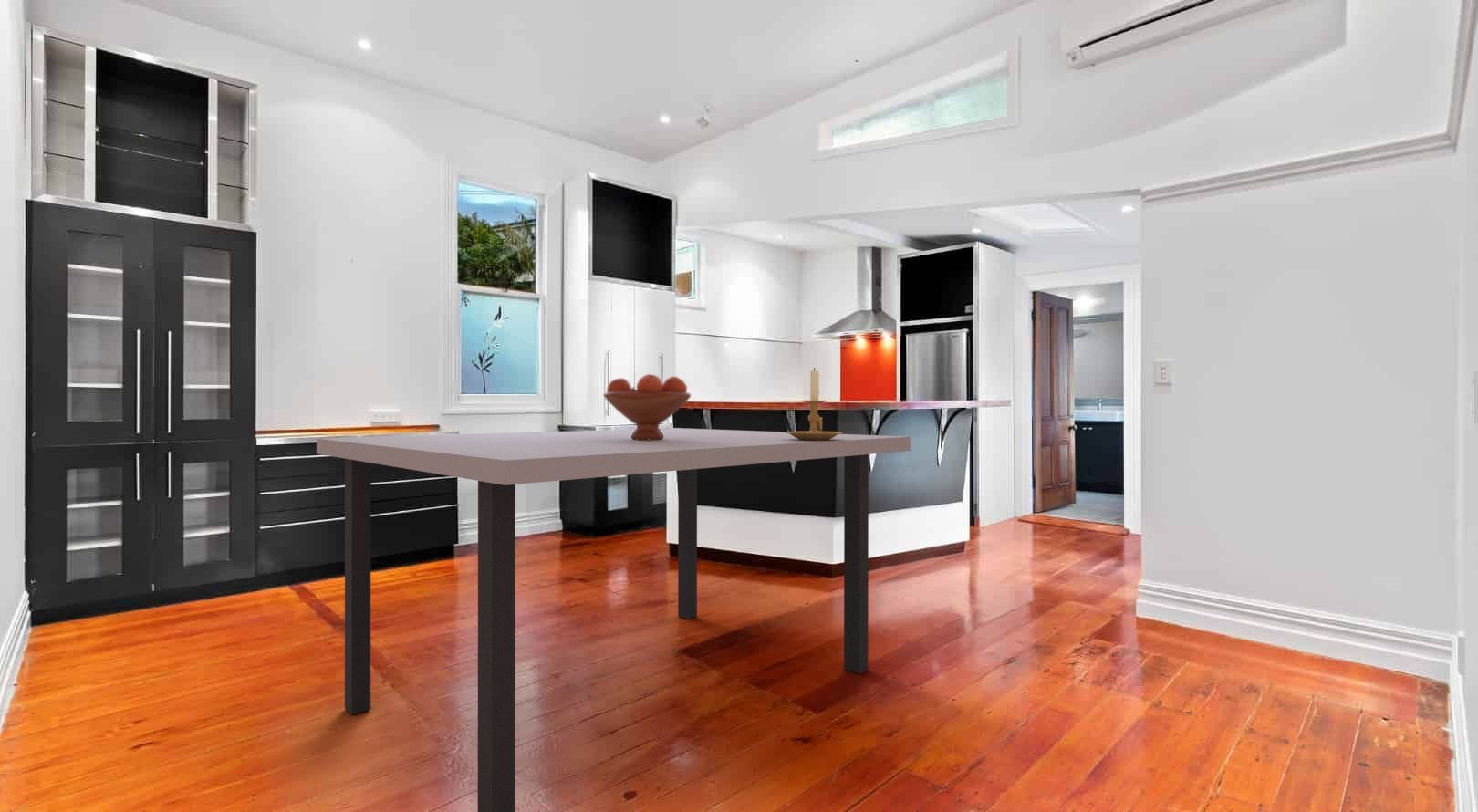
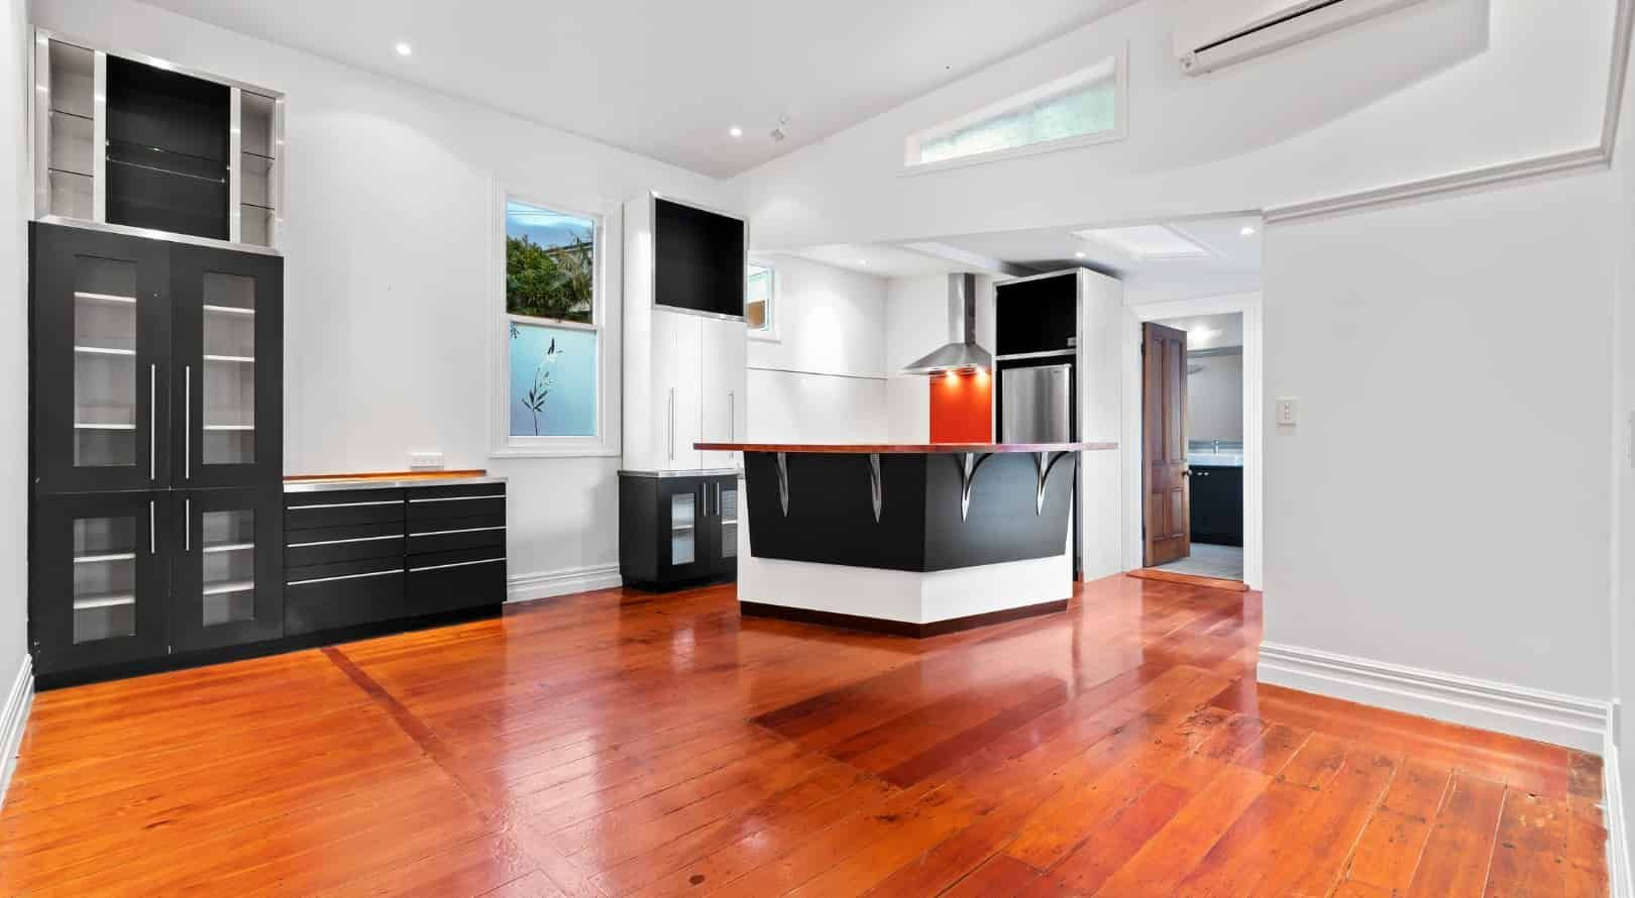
- dining table (678, 564)
- candle holder (814, 402)
- fruit bowl (647, 407)
